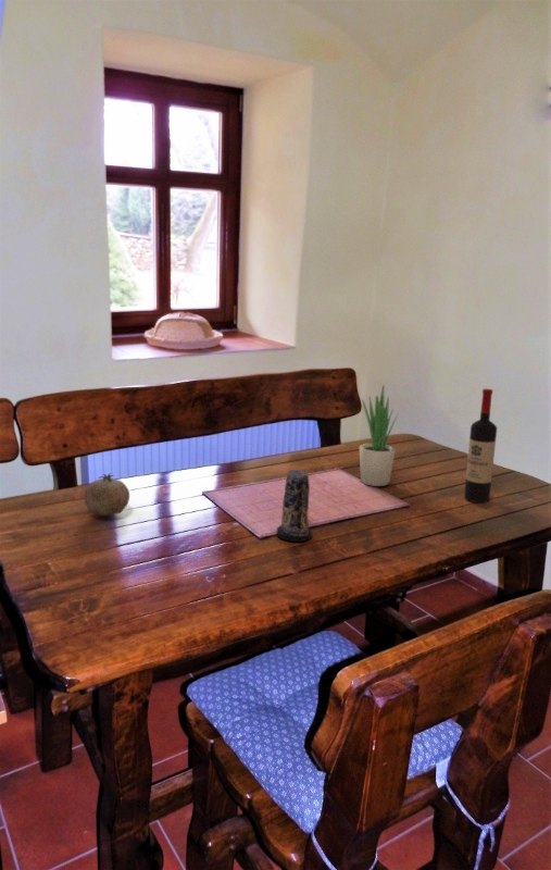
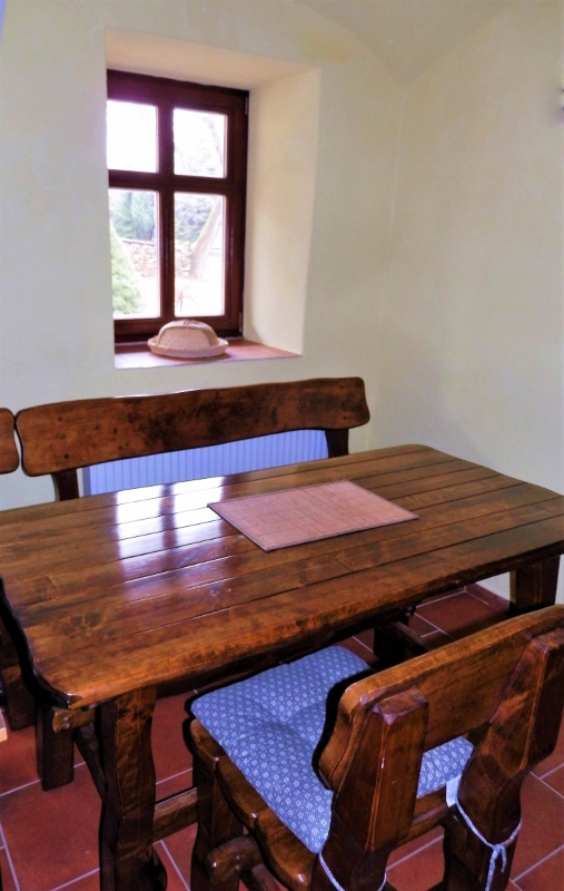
- potted plant (378, 432)
- wine bottle (481, 445)
- fruit (107, 495)
- candle (295, 504)
